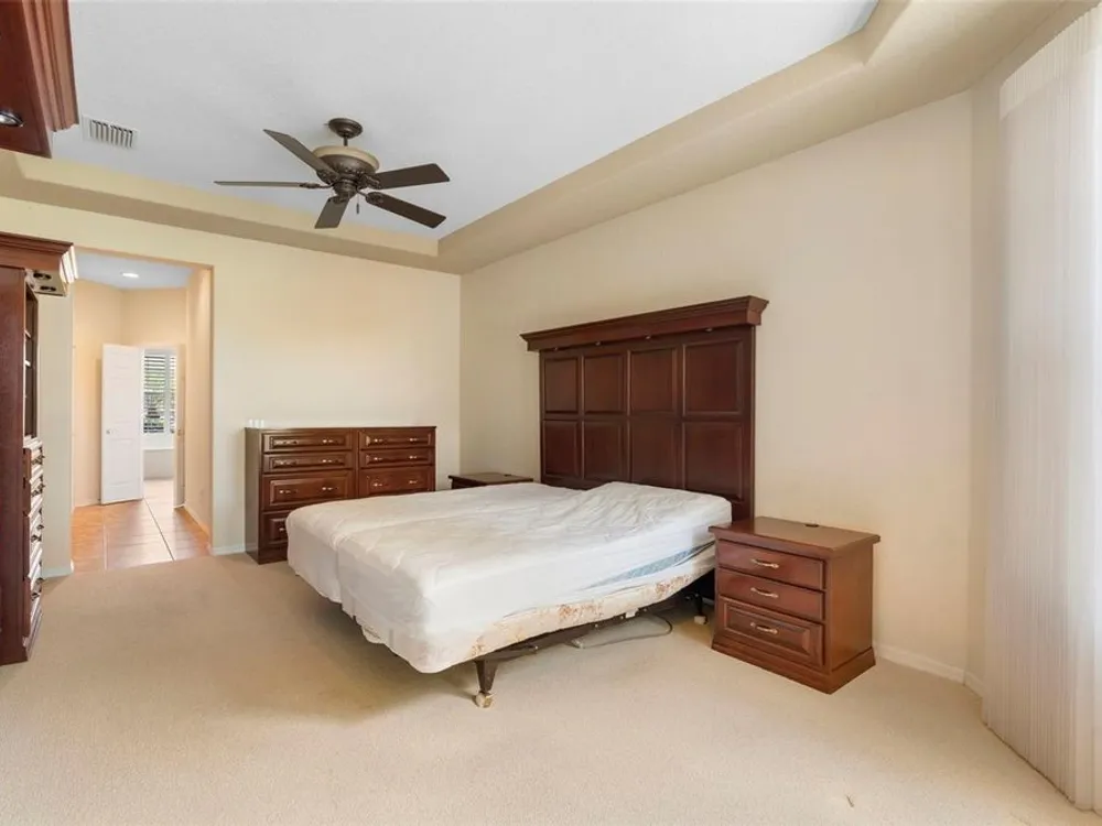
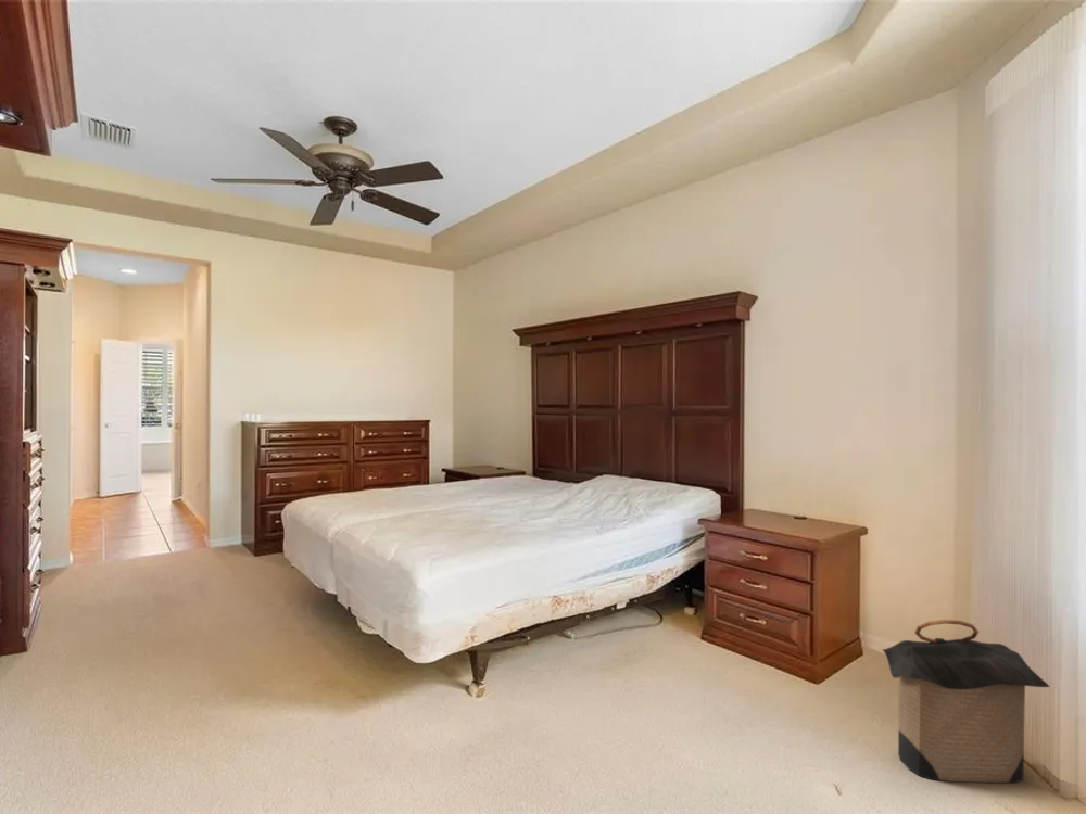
+ laundry hamper (959, 688)
